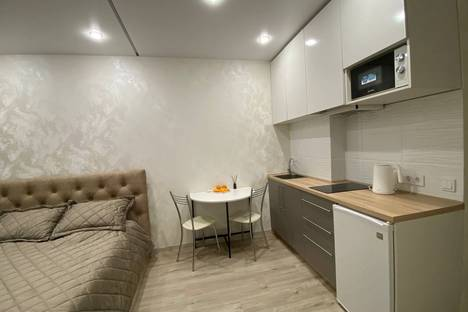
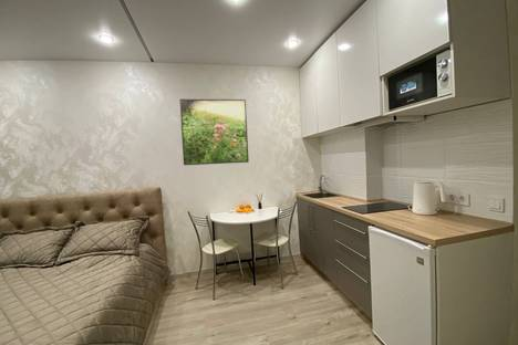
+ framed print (215, 132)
